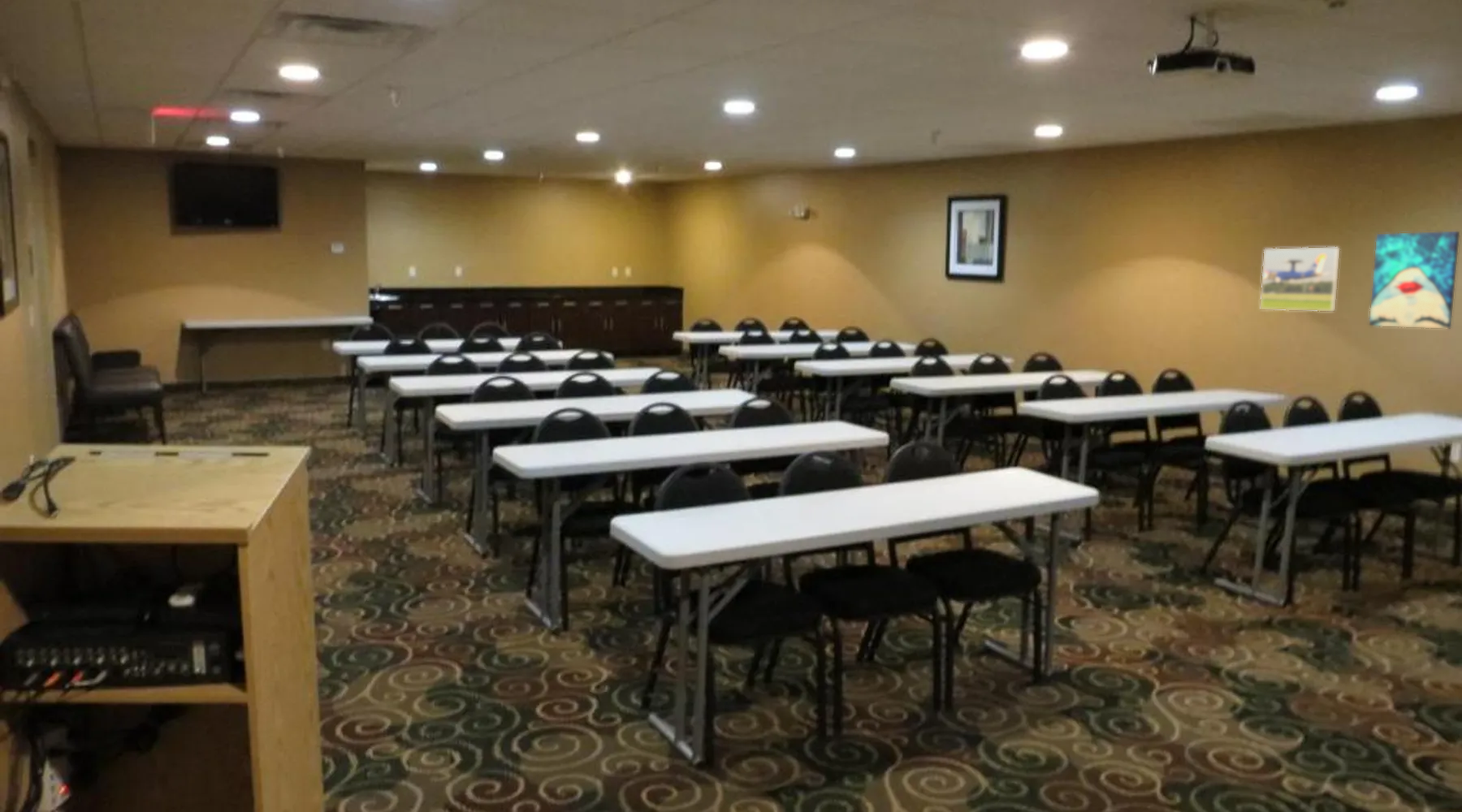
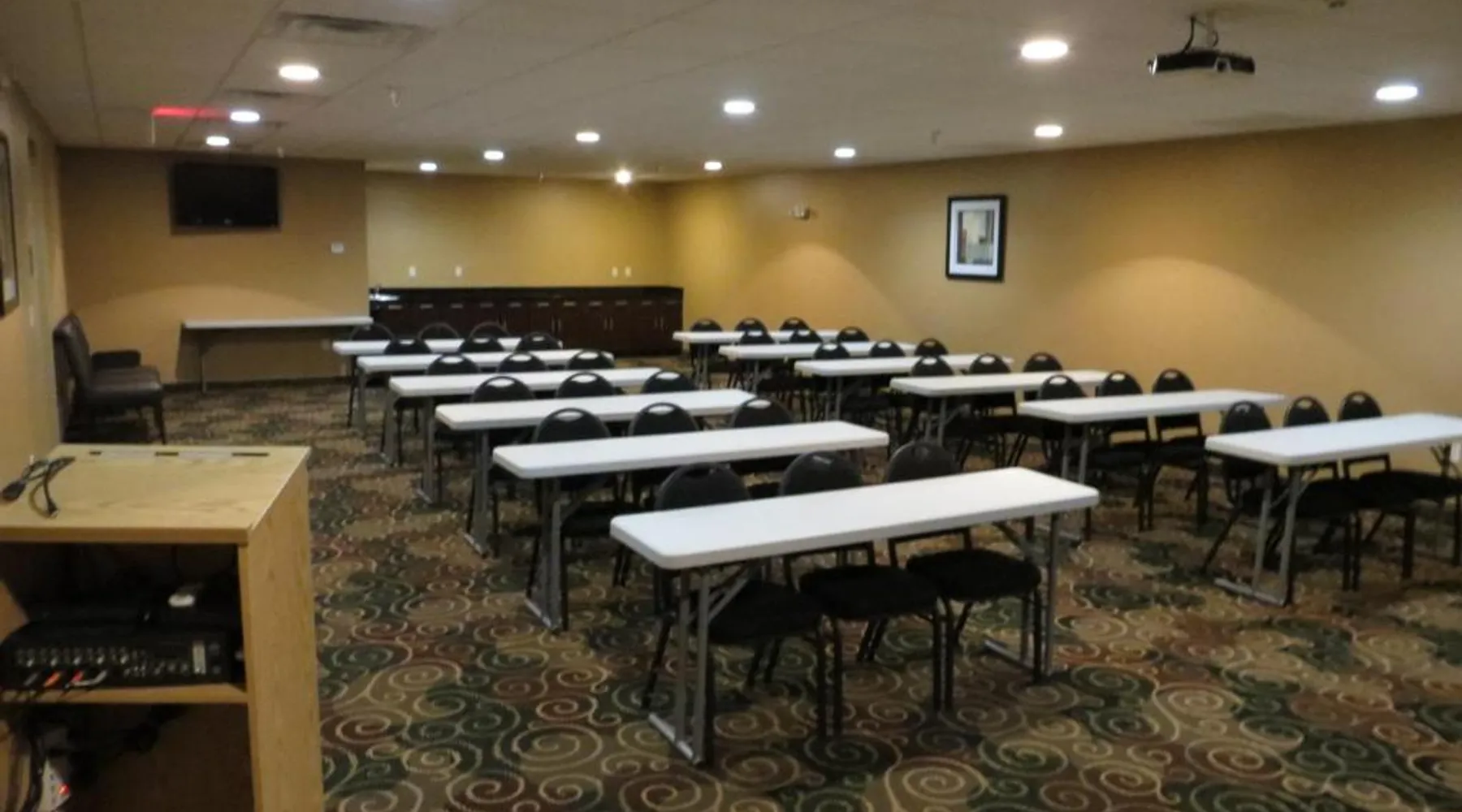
- wall art (1412, 280)
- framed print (1298, 279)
